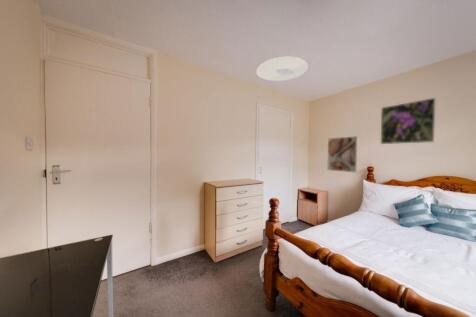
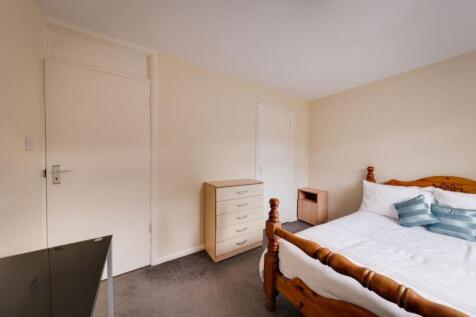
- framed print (405, 123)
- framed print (341, 154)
- ceiling light (281, 68)
